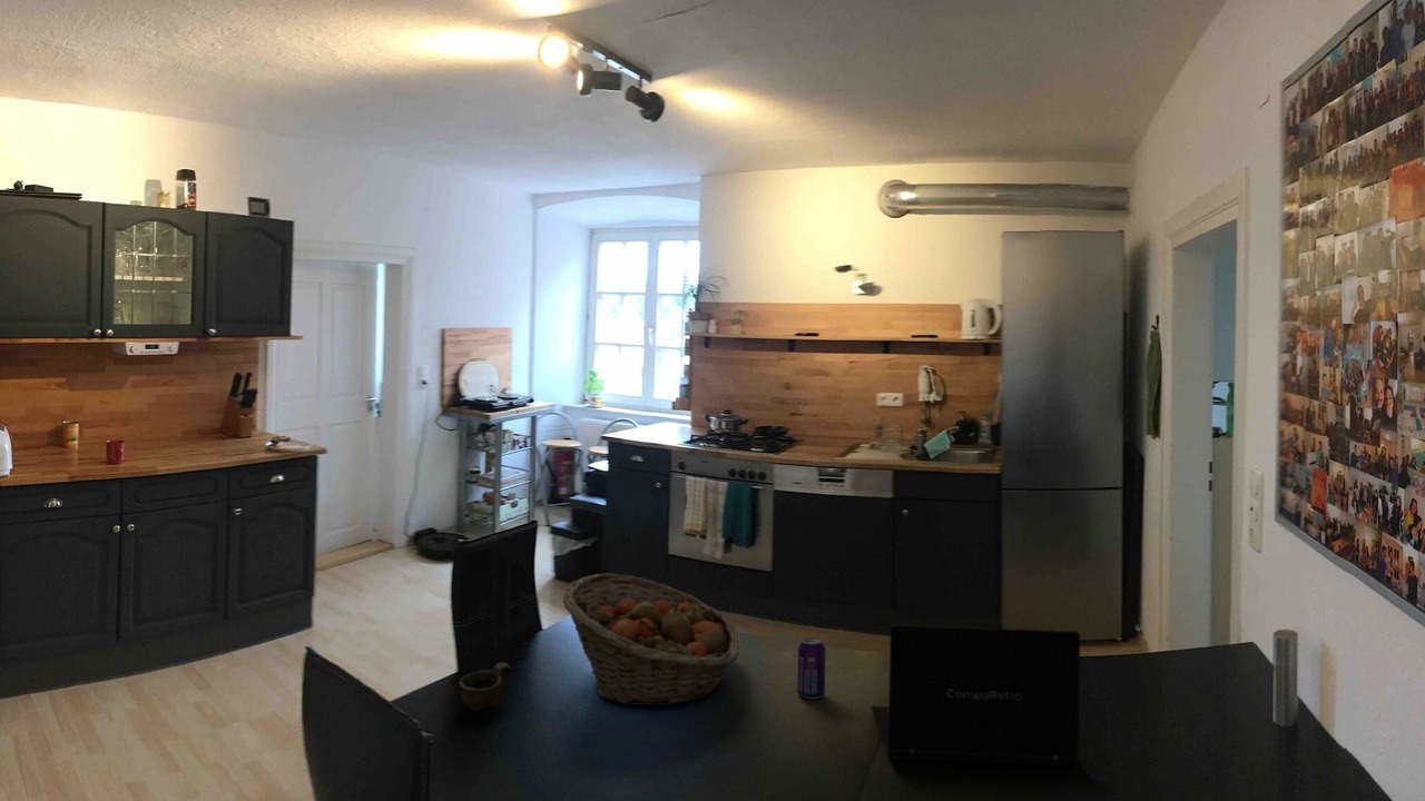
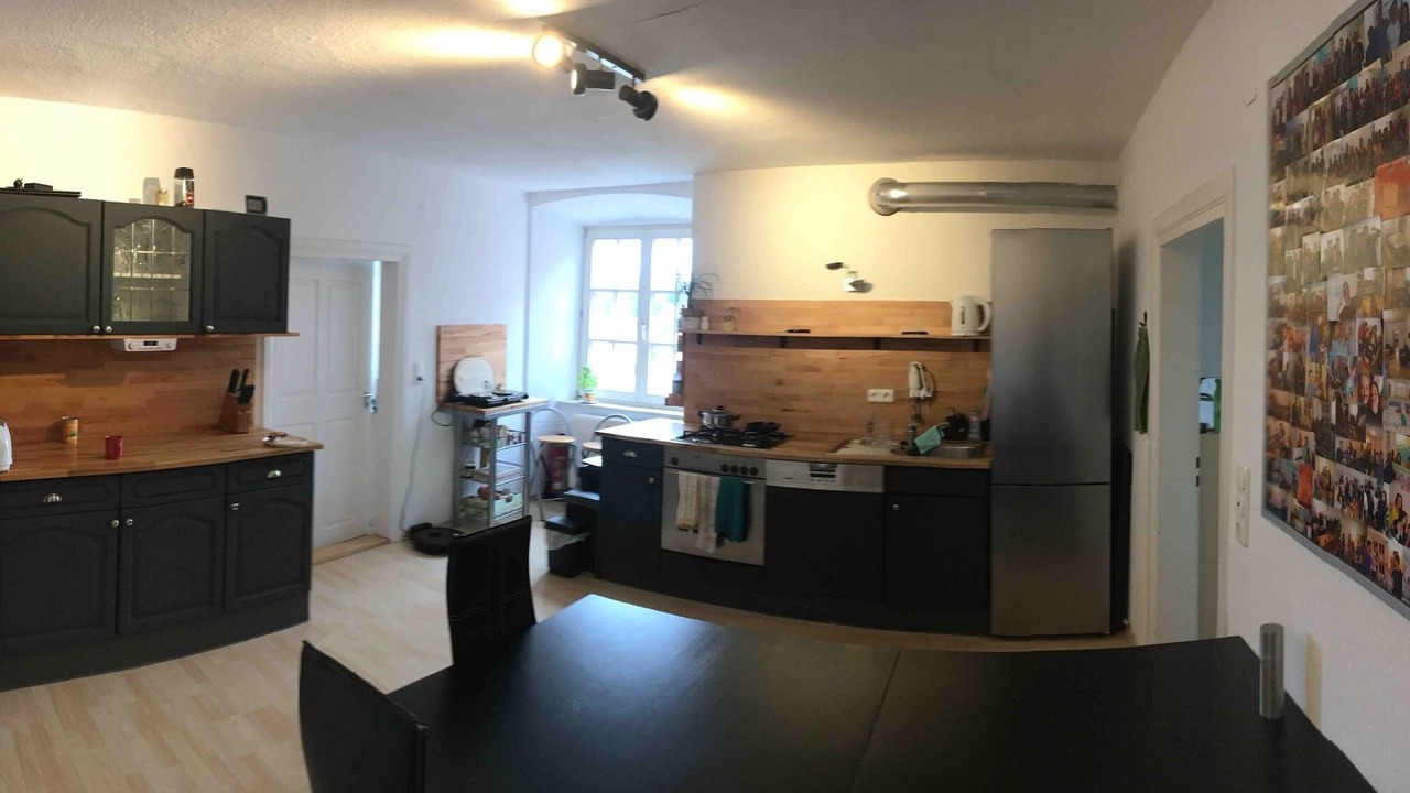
- cup (483, 686)
- laptop (967, 676)
- fruit basket (652, 632)
- beverage can (810, 668)
